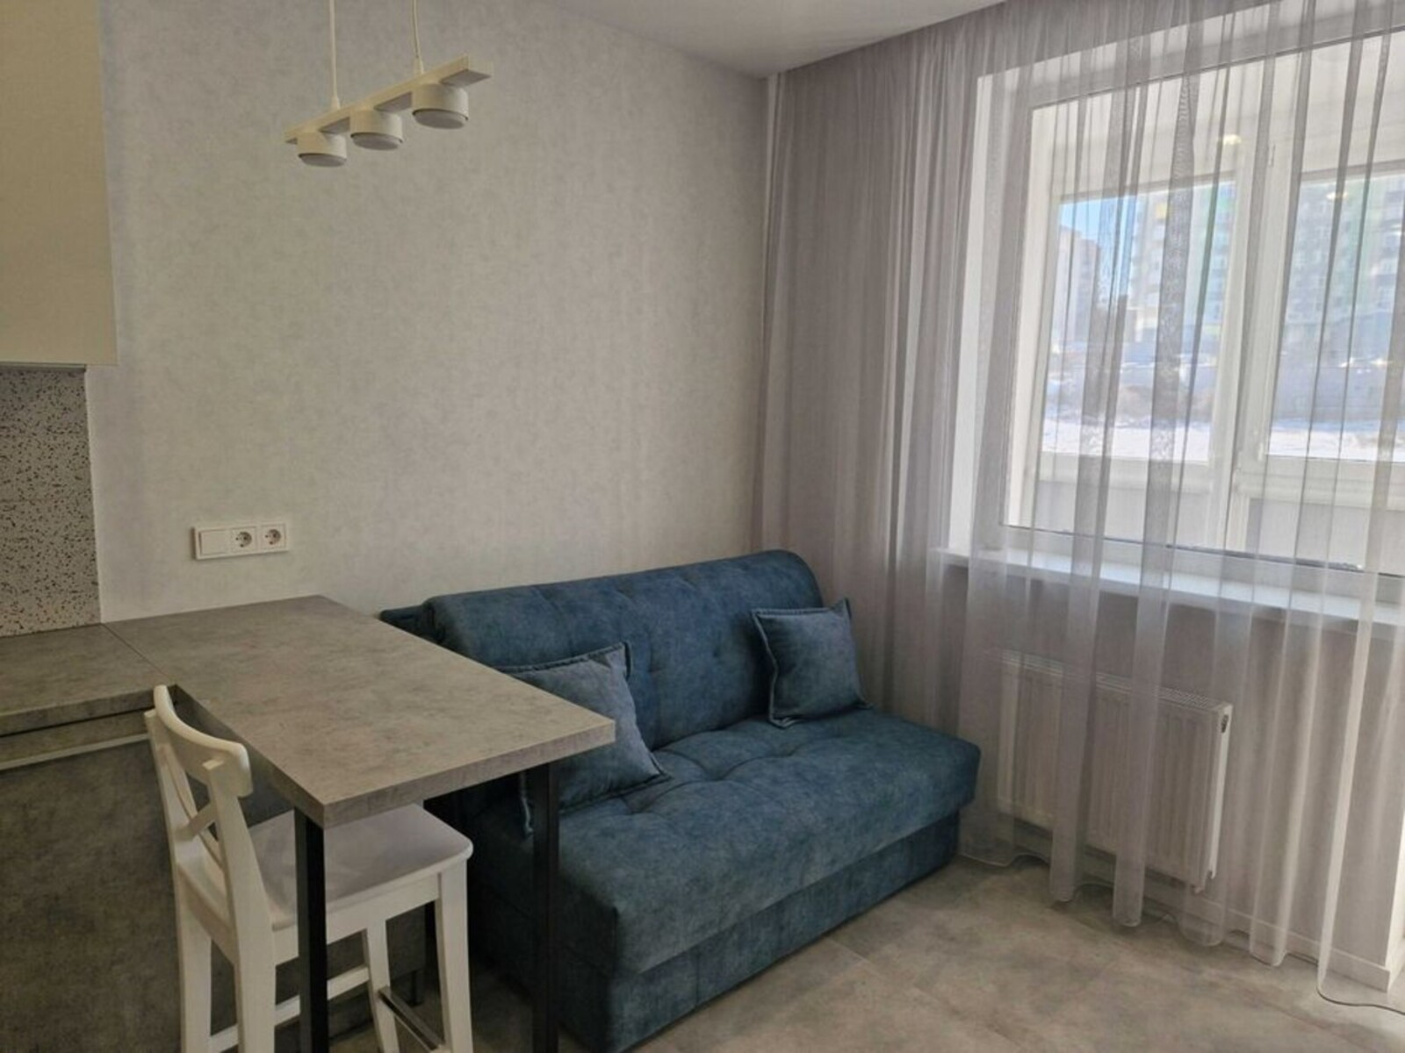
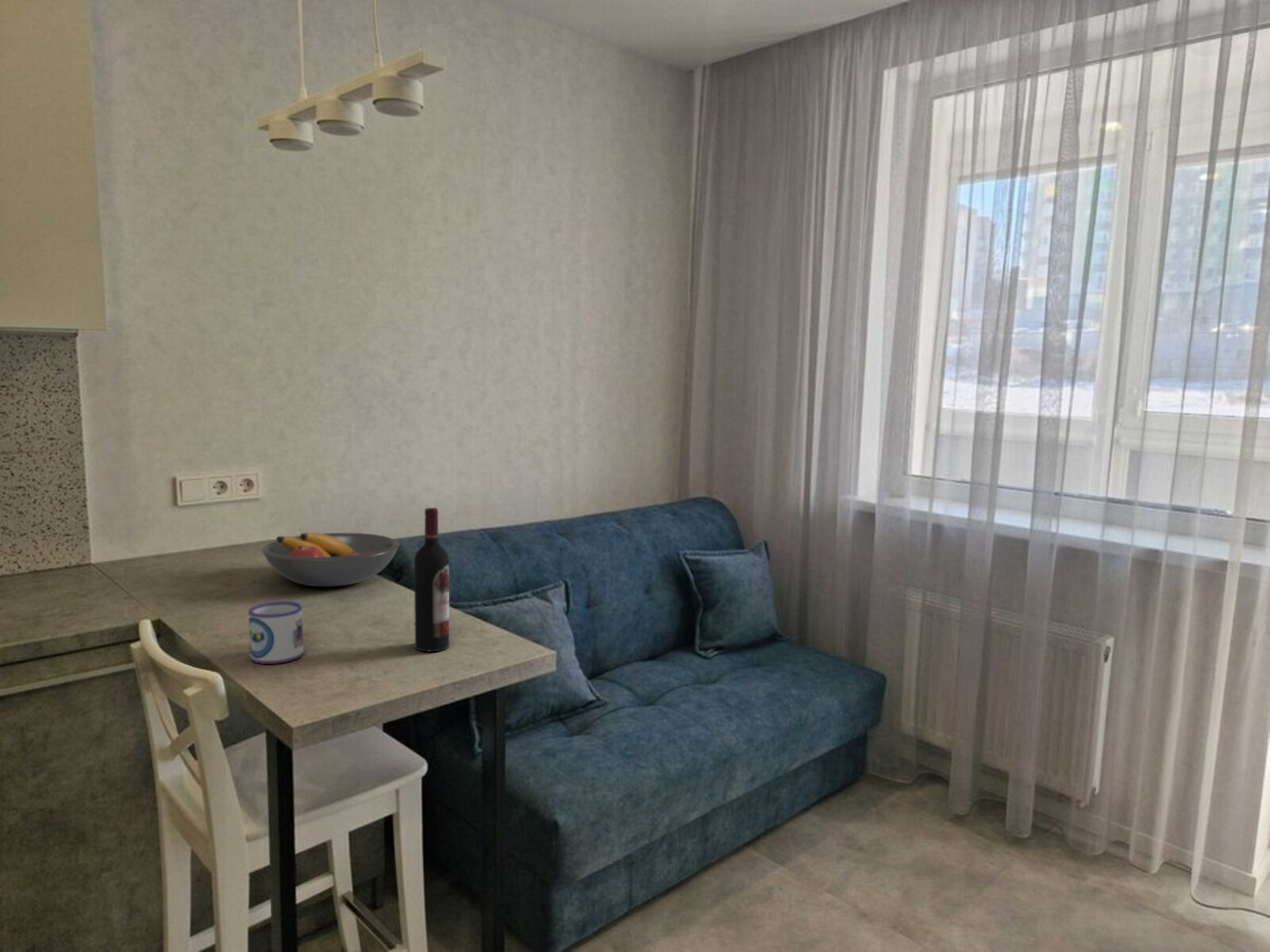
+ mug (281, 628)
+ wine bottle (432, 578)
+ fruit bowl (332, 558)
